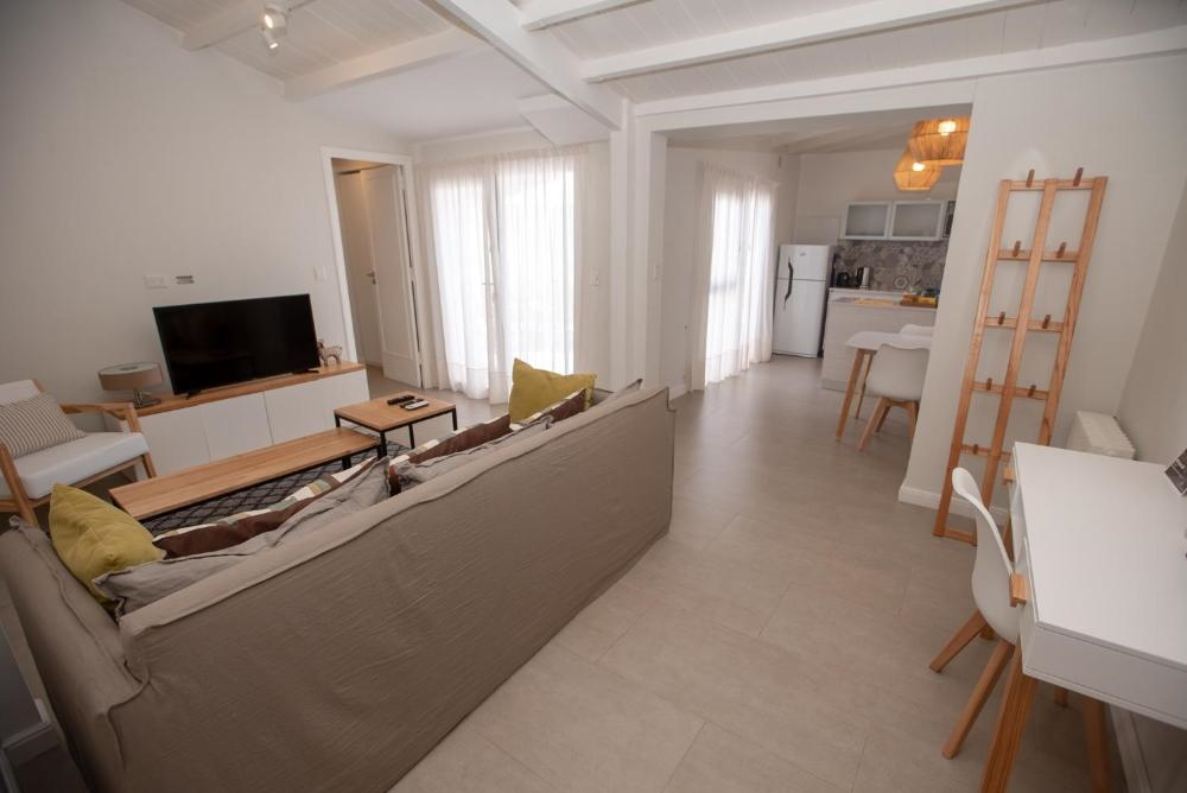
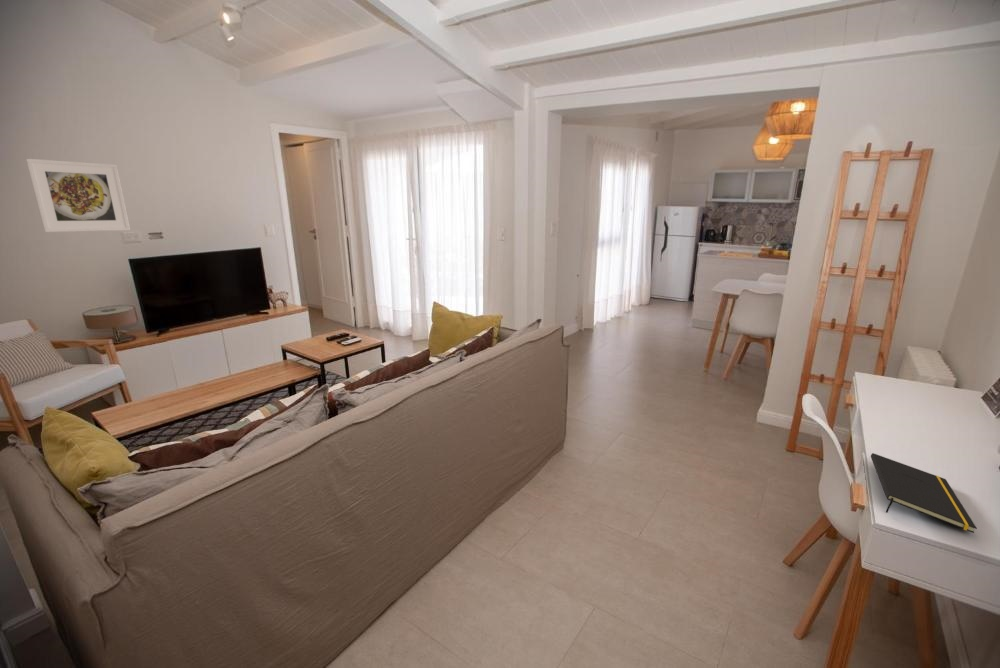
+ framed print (82, 197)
+ notepad (917, 488)
